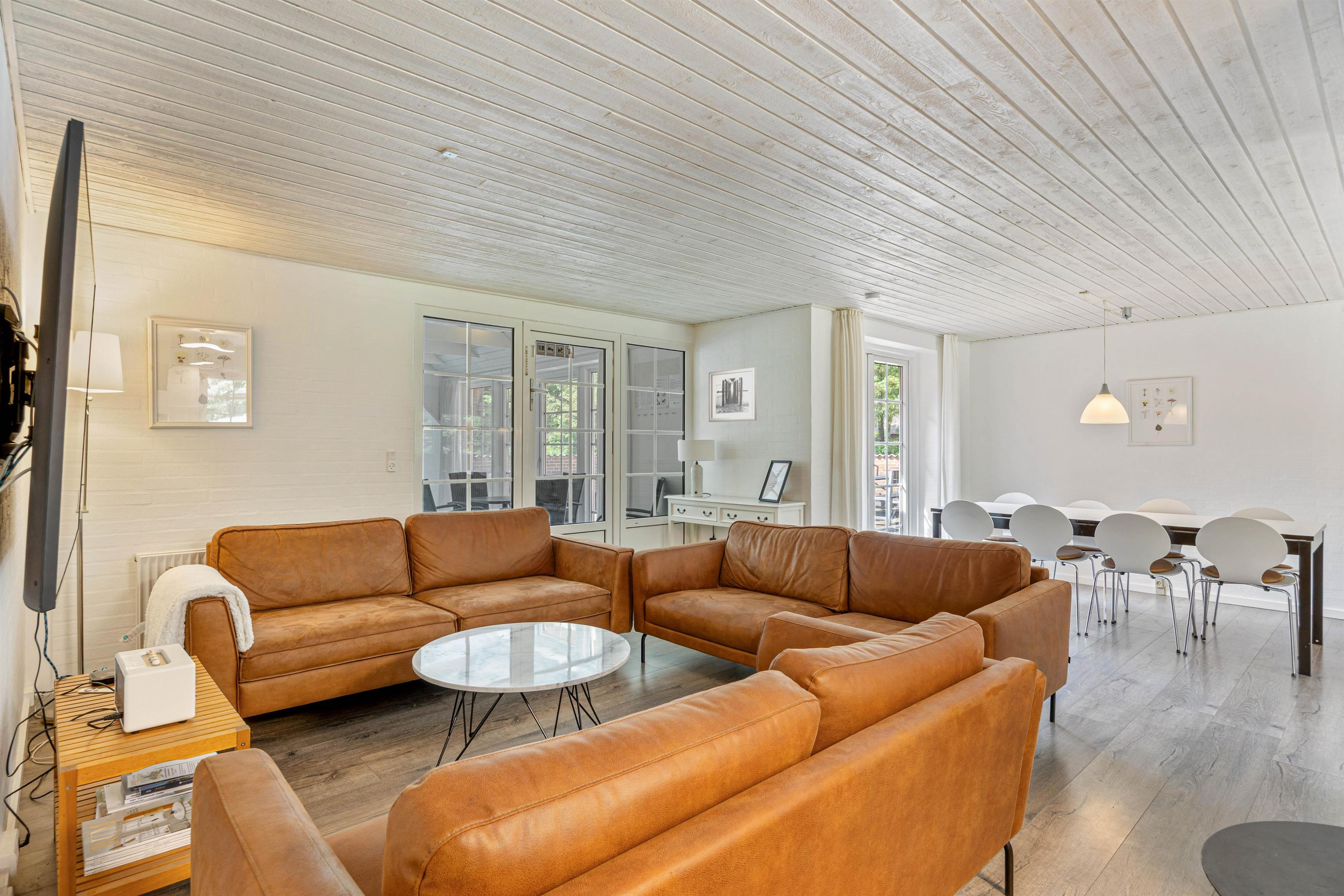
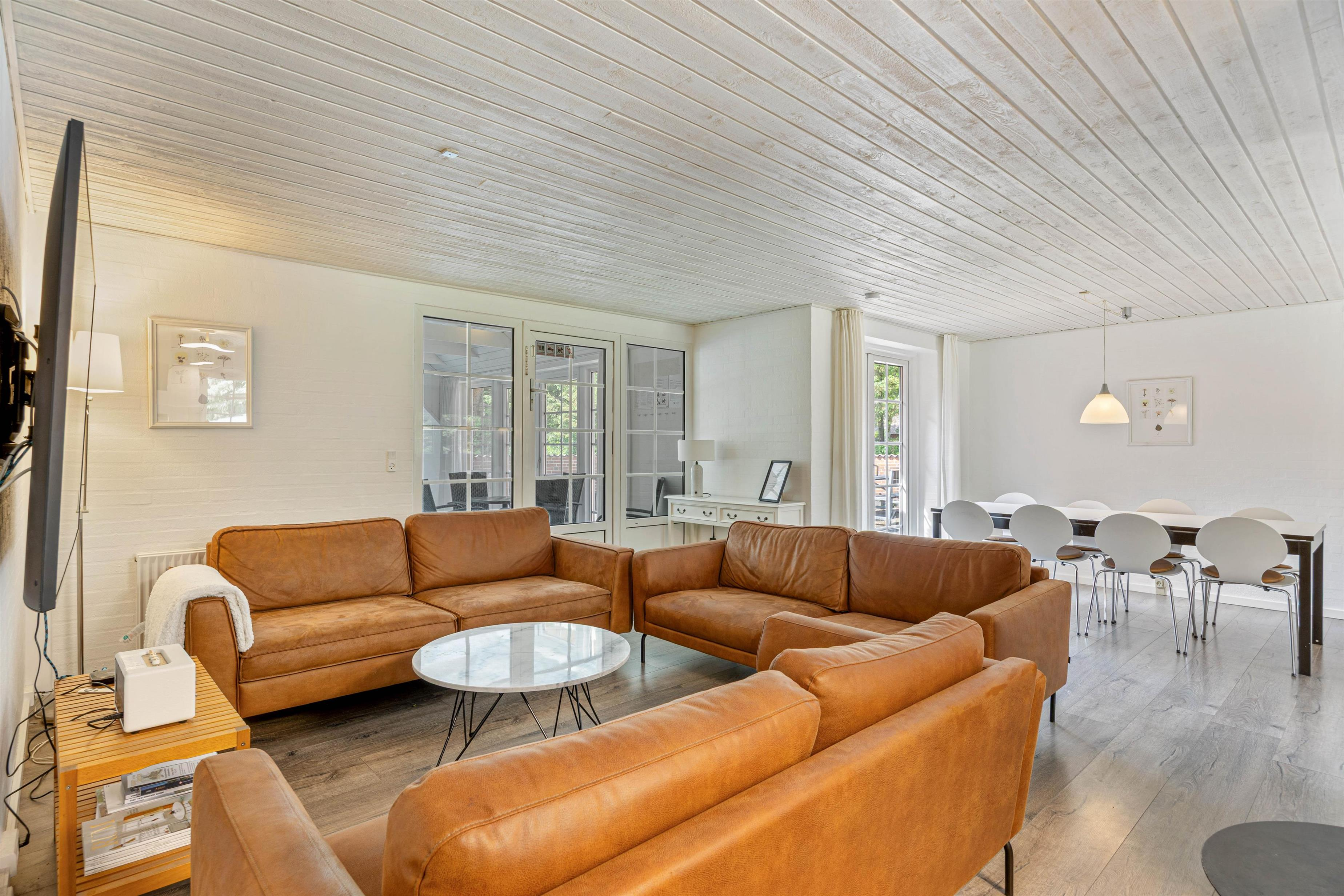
- wall art (732, 395)
